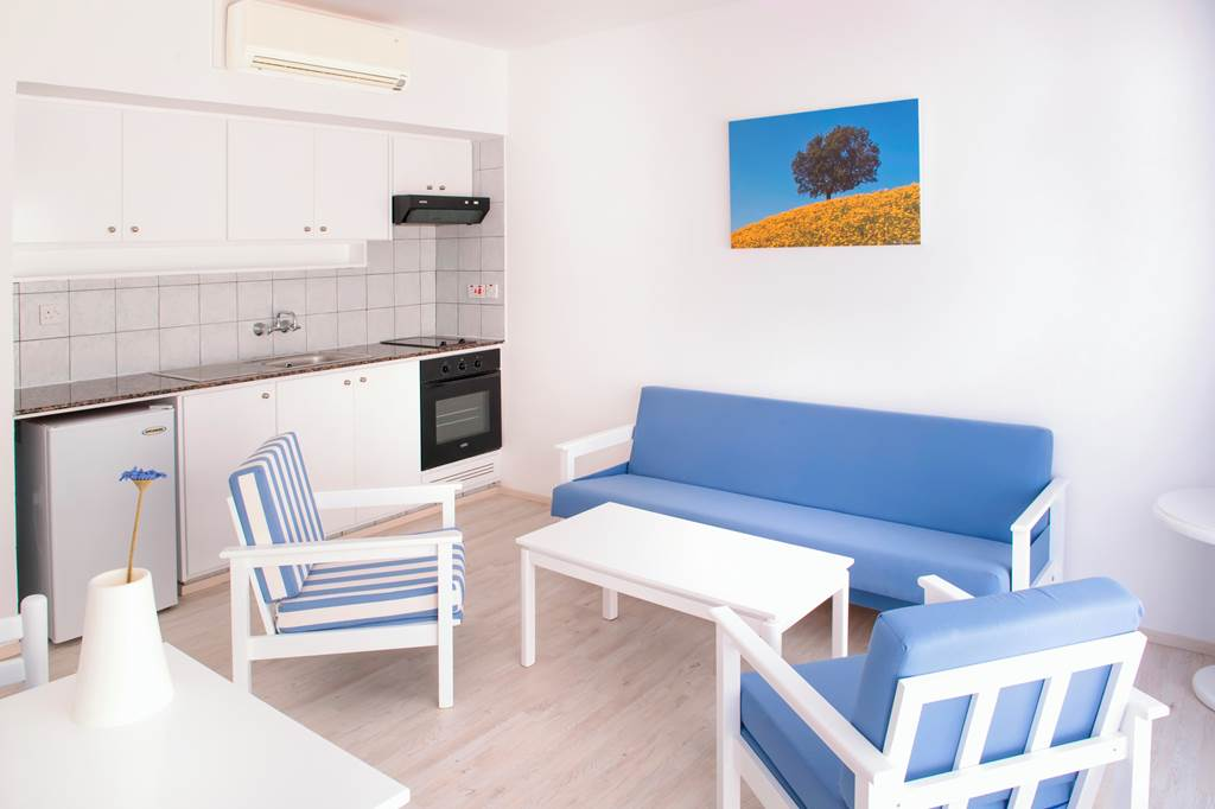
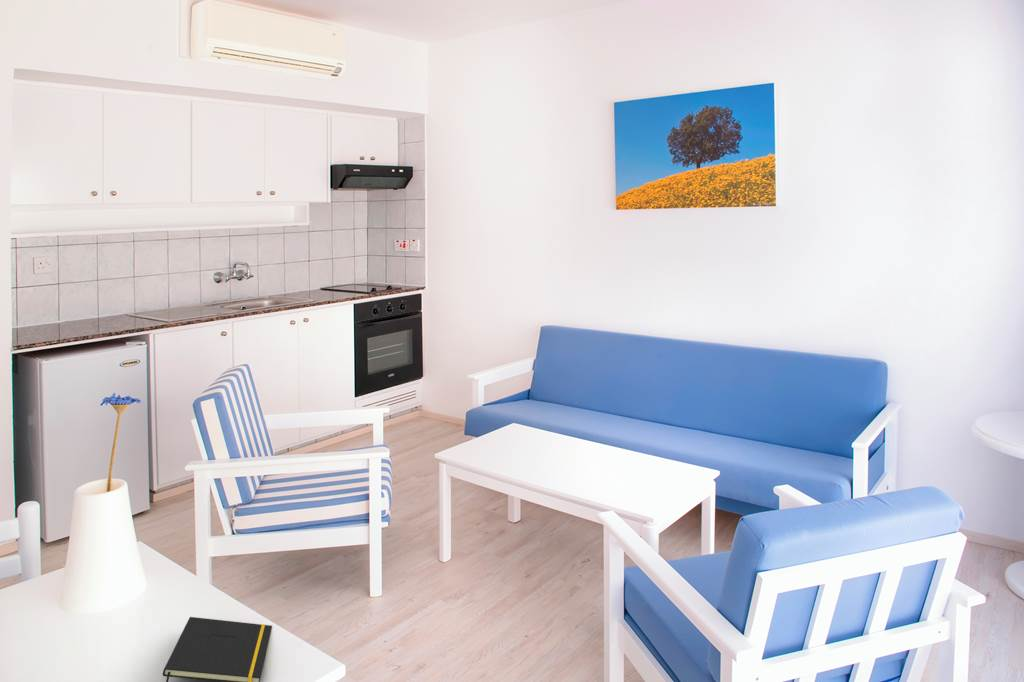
+ notepad (222, 648)
